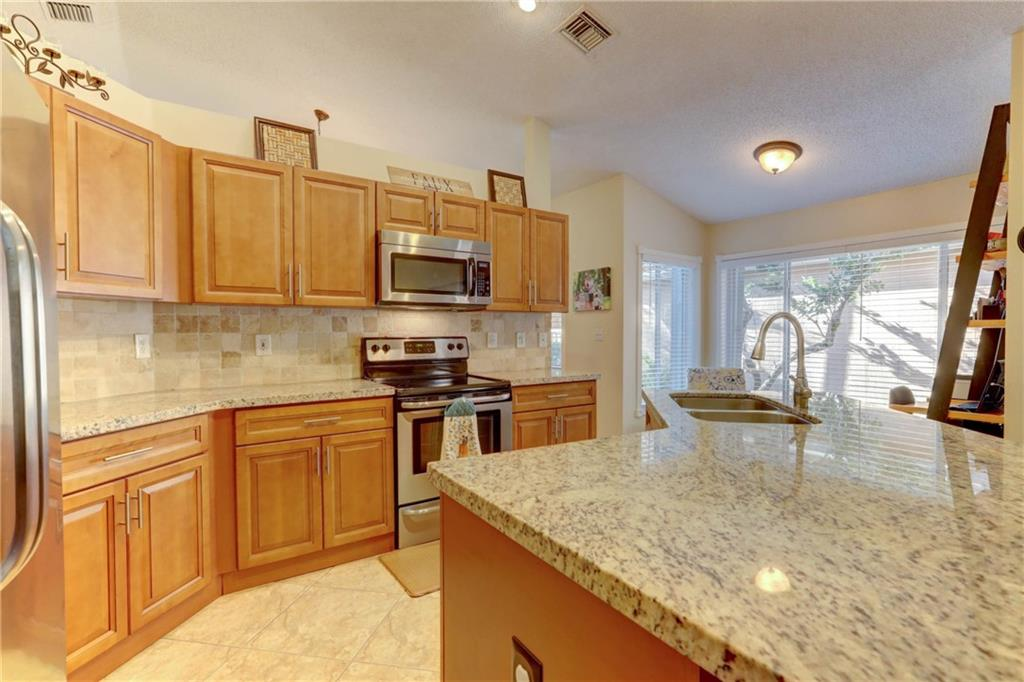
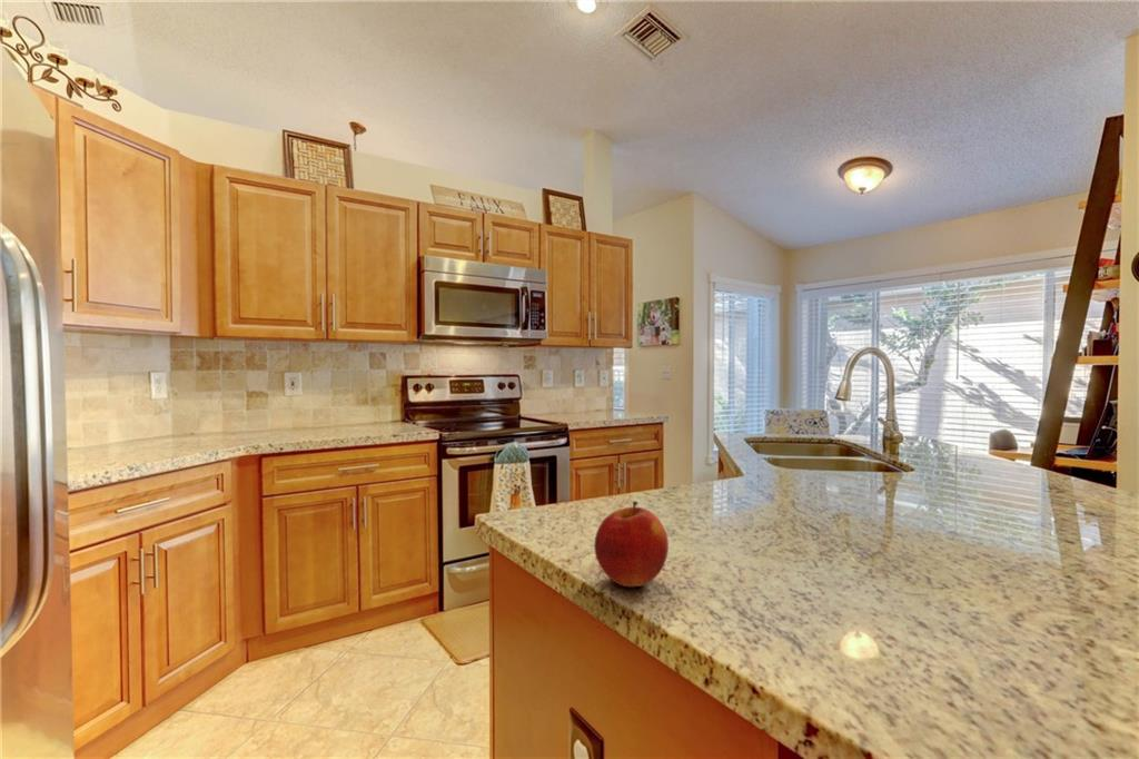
+ apple (631, 540)
